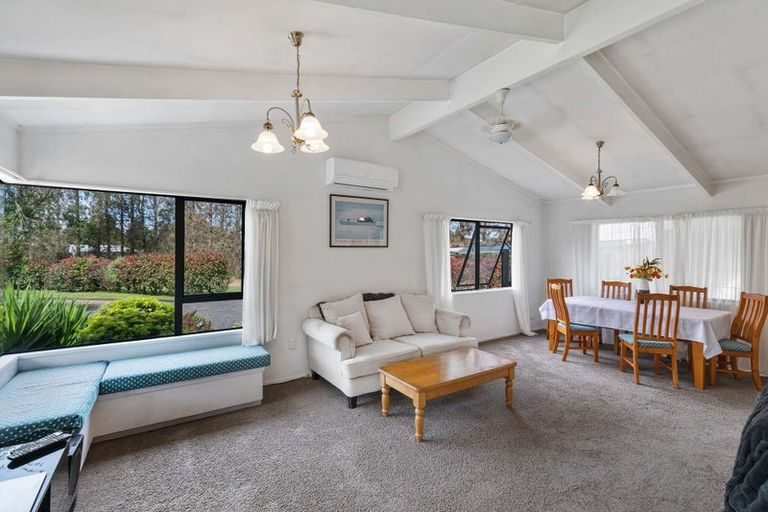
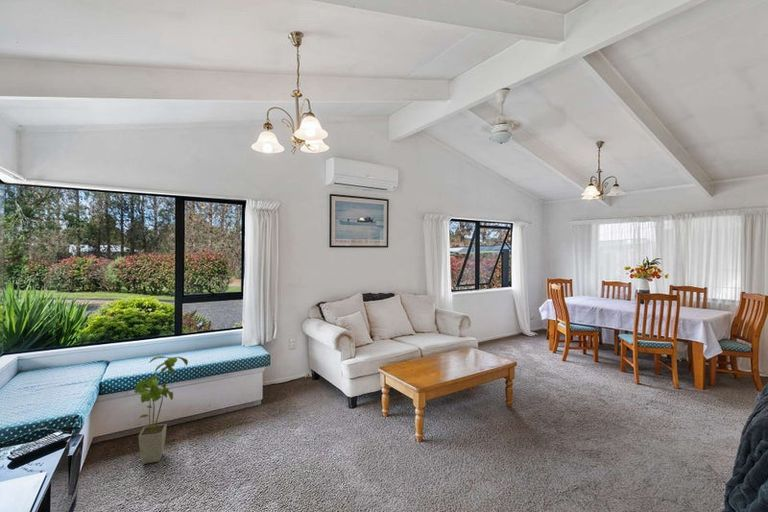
+ house plant (160, 405)
